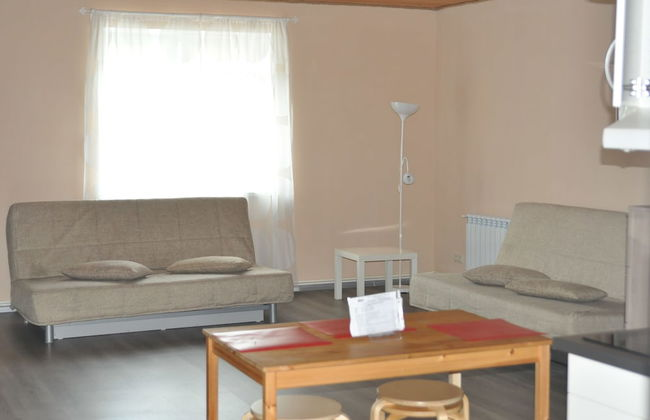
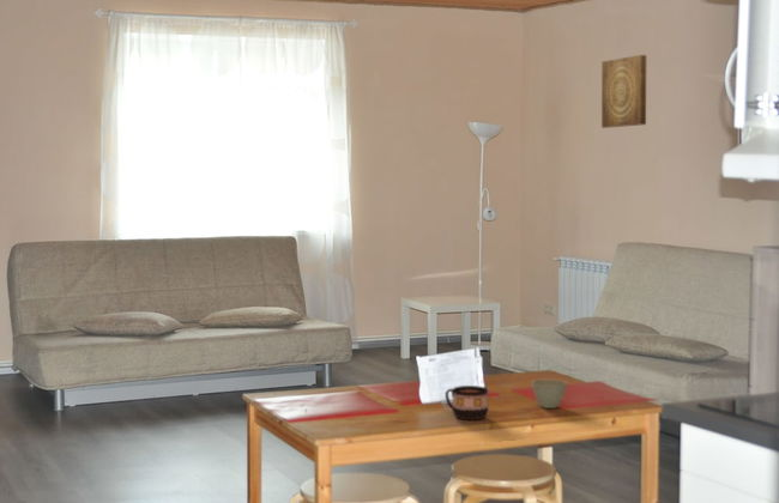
+ flower pot (549, 394)
+ wall art (623, 92)
+ cup (469, 402)
